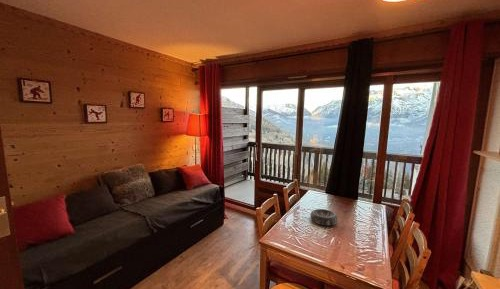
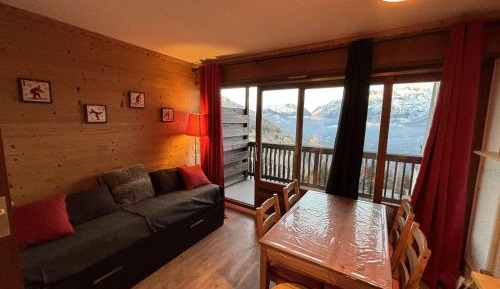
- decorative bowl (323, 217)
